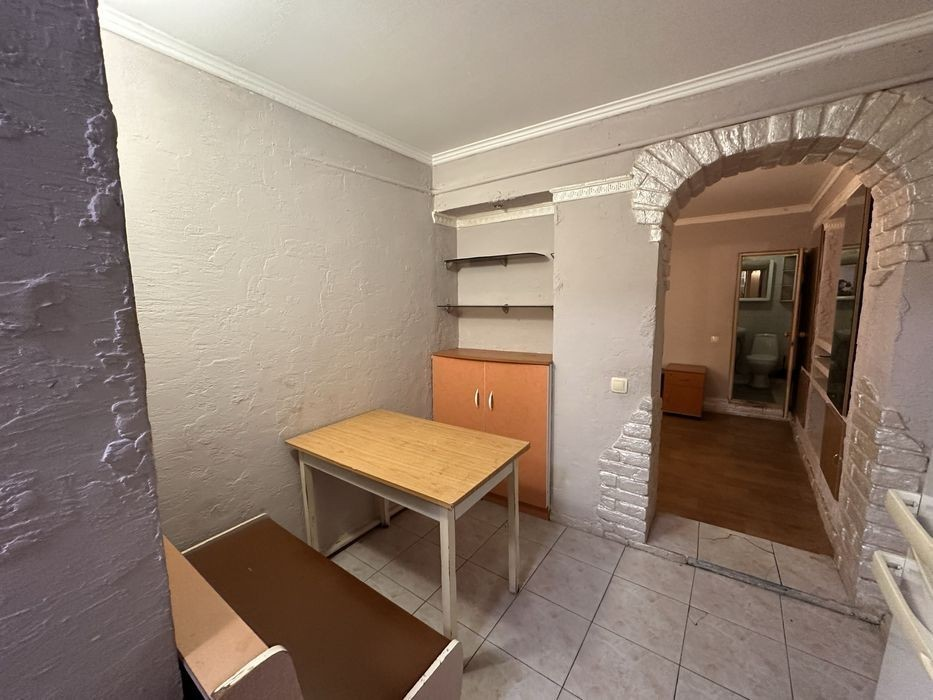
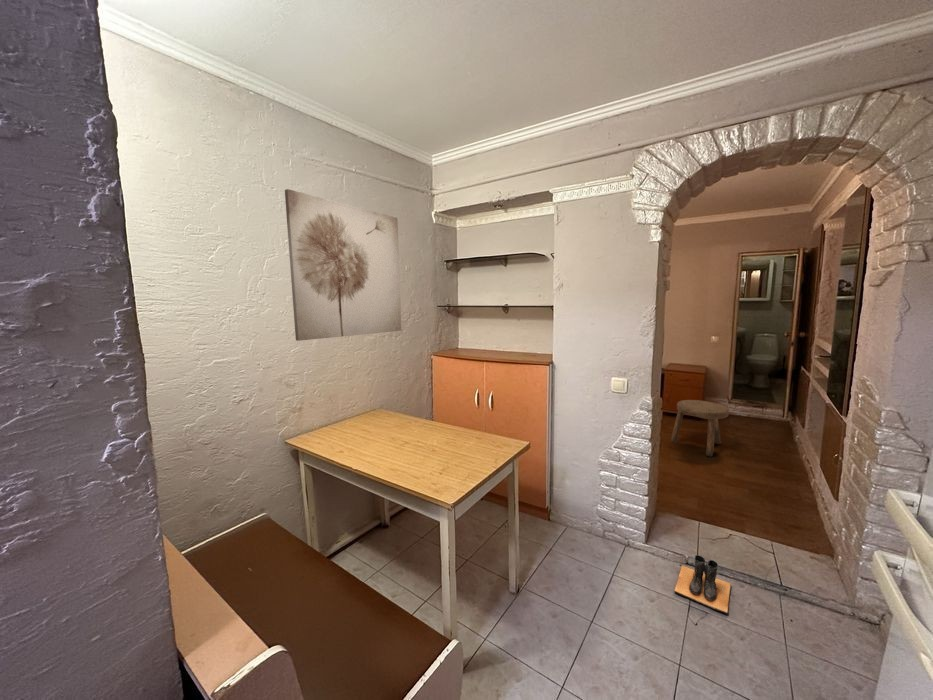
+ wall art (352, 271)
+ stool (708, 426)
+ boots (703, 576)
